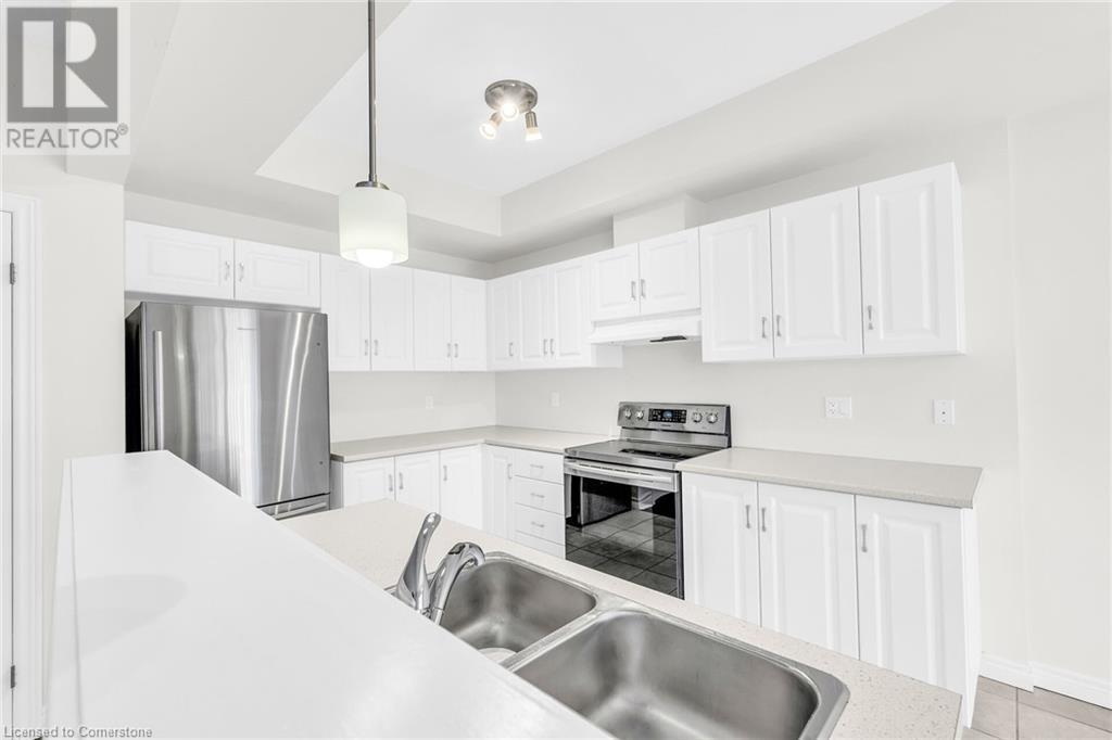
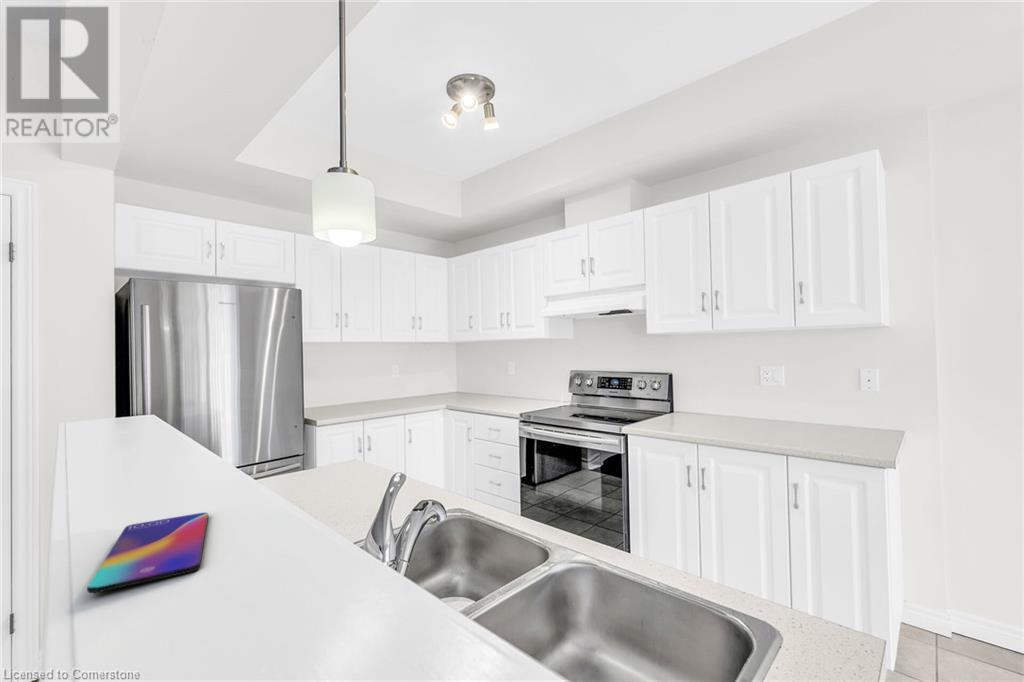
+ smartphone (158, 545)
